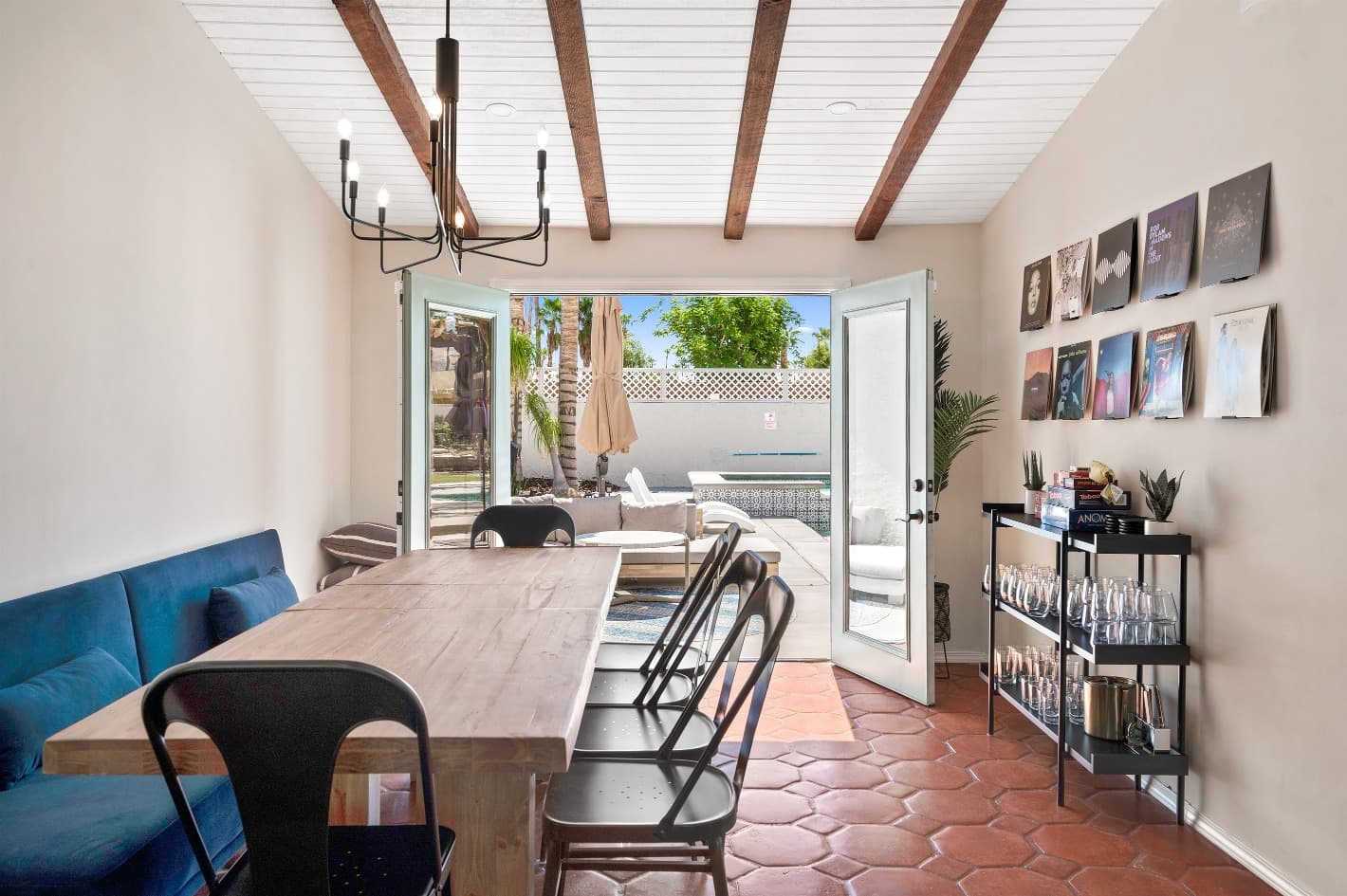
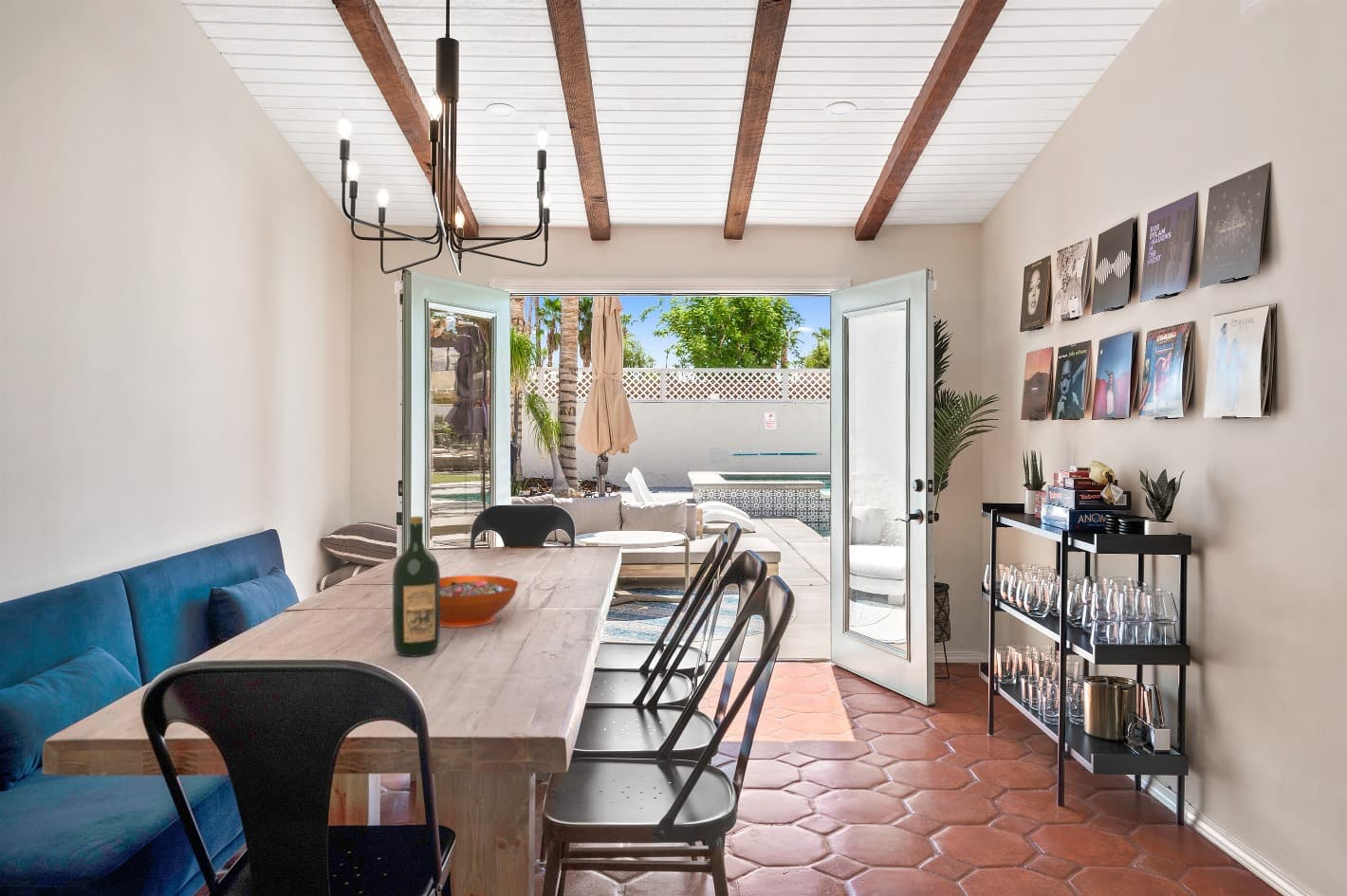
+ wine bottle (416, 584)
+ decorative bowl (464, 602)
